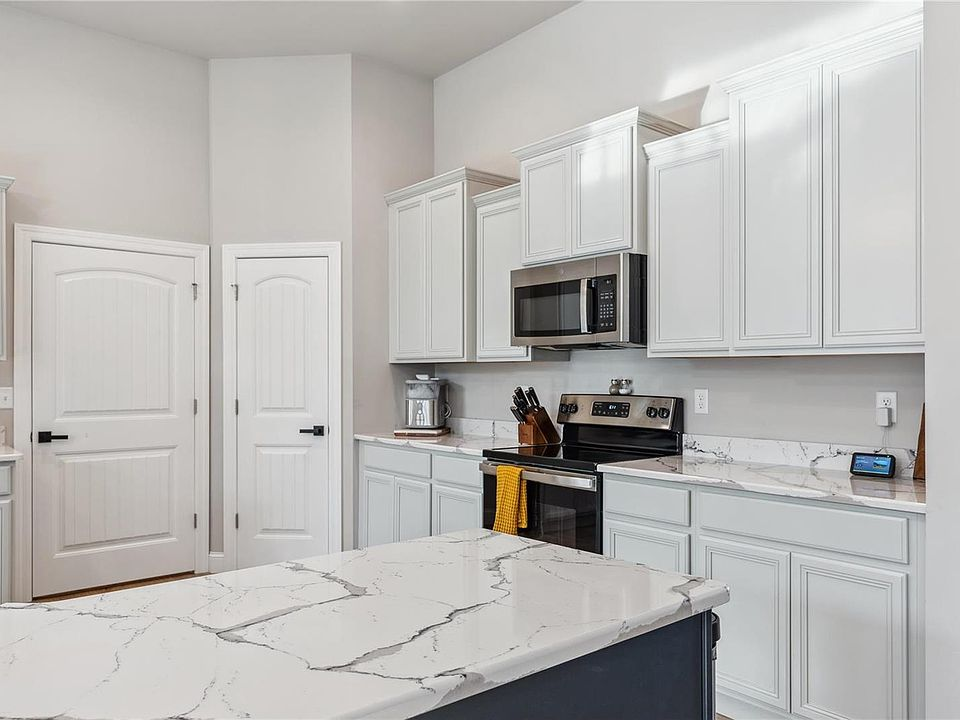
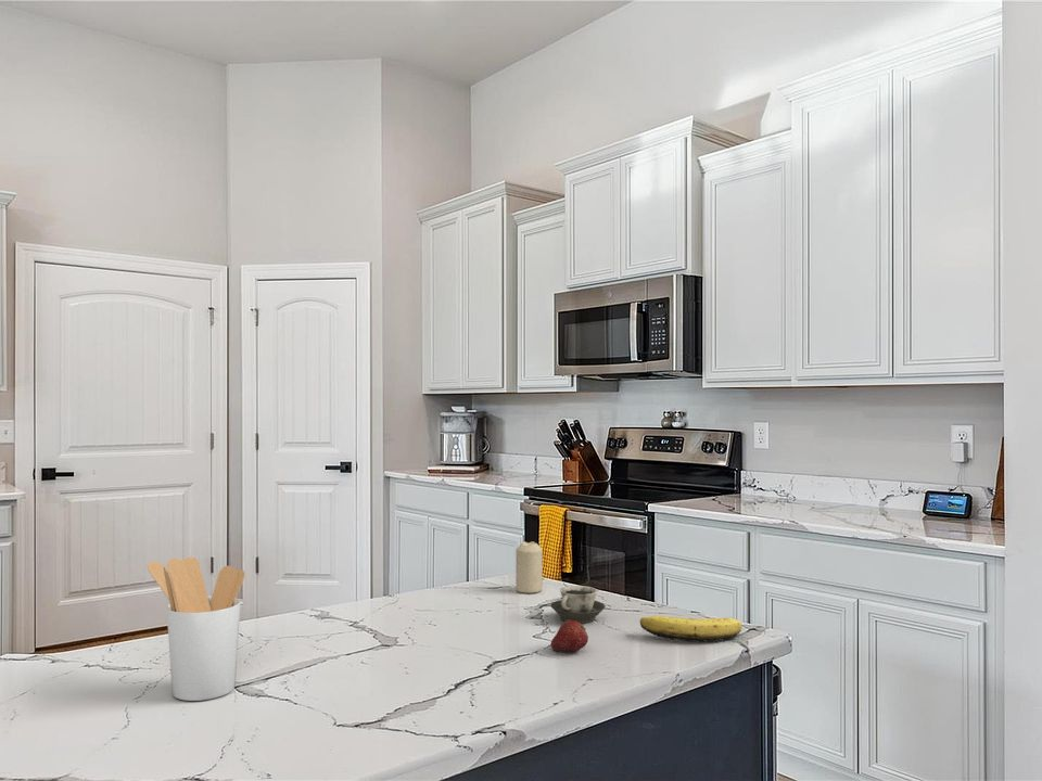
+ banana (700, 624)
+ cup (577, 604)
+ utensil holder (193, 623)
+ candle (529, 566)
+ fruit (569, 635)
